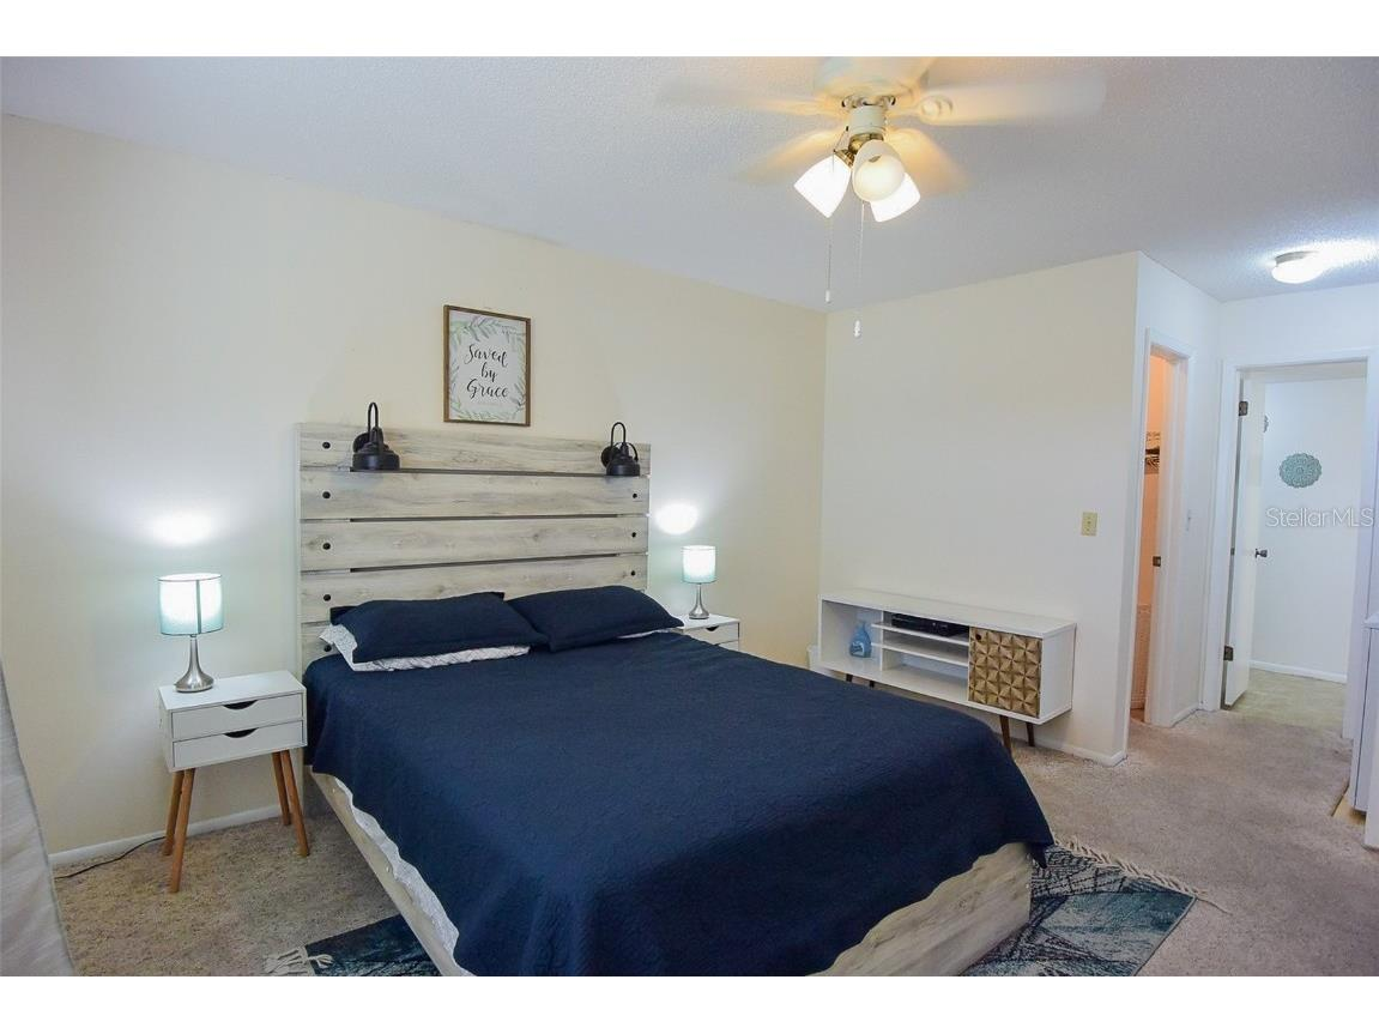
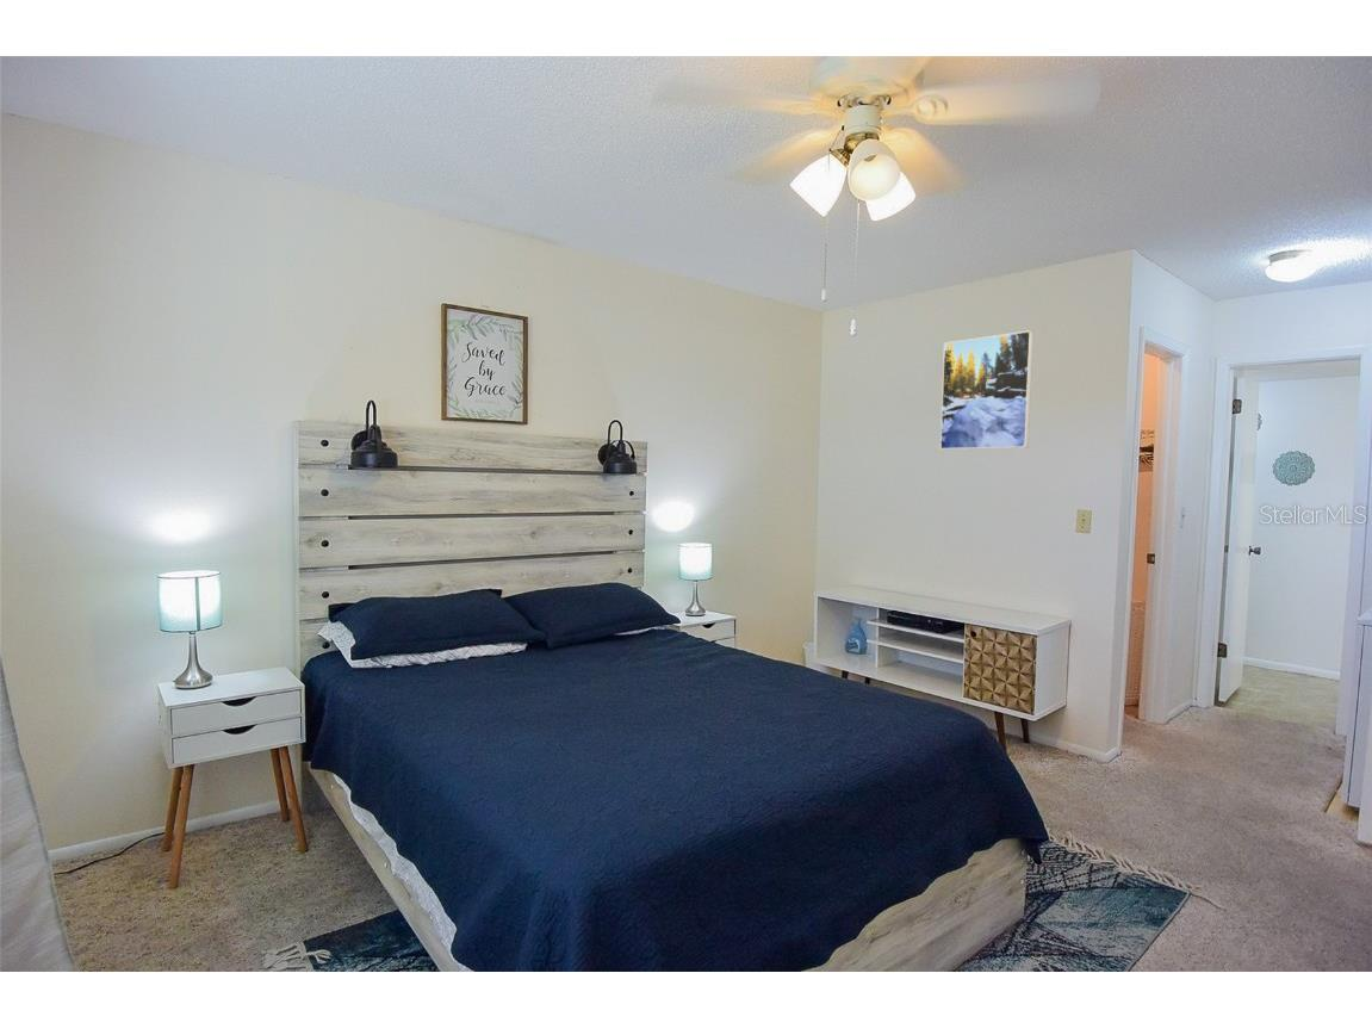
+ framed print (983, 392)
